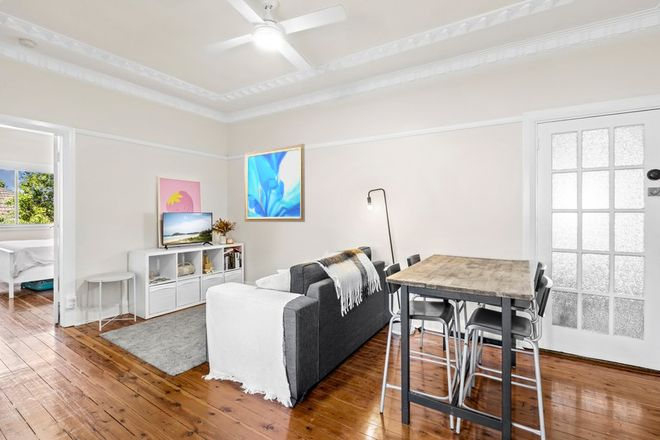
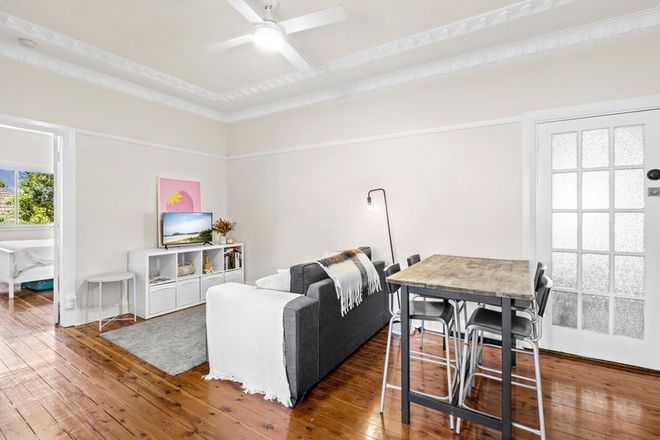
- wall art (272, 185)
